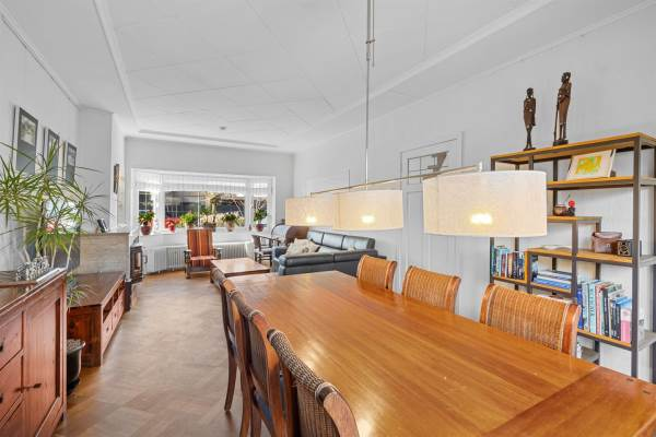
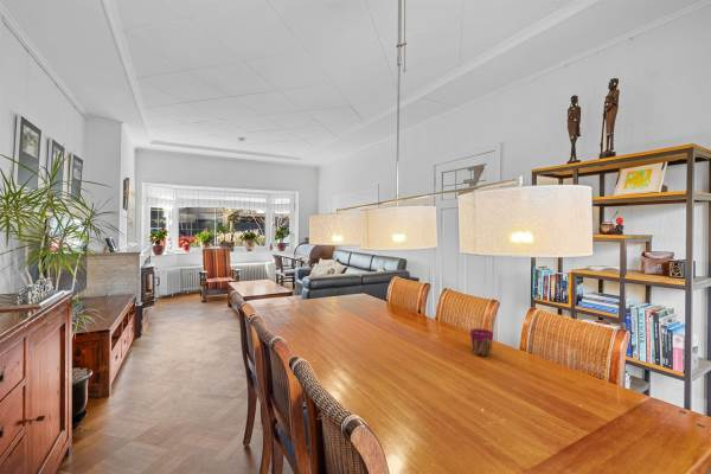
+ cup (482, 342)
